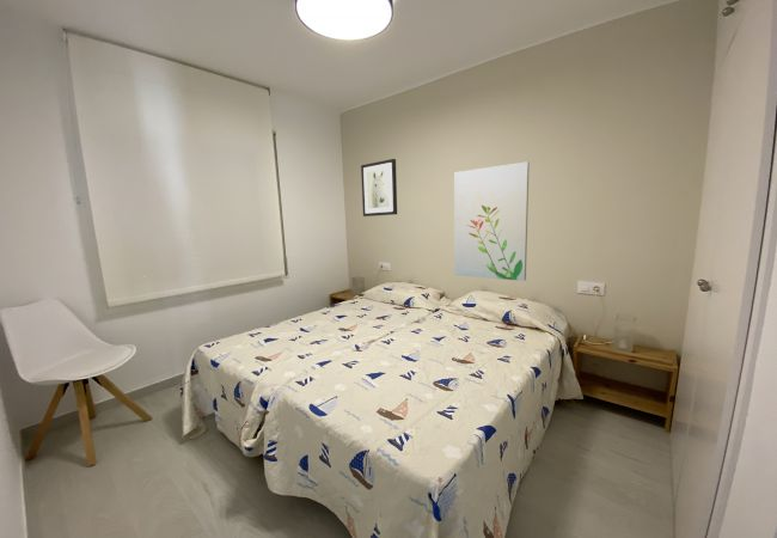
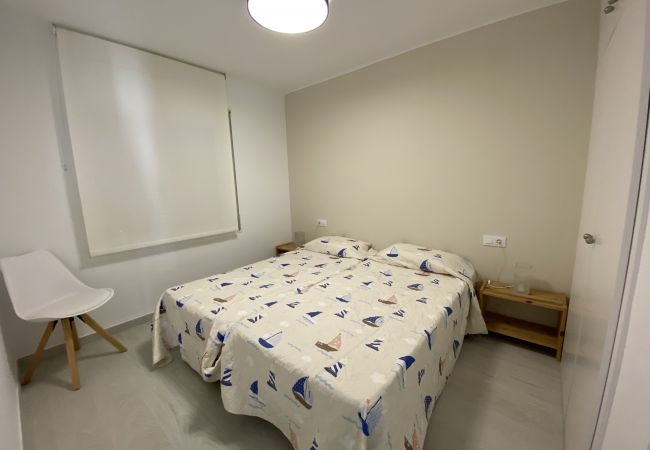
- wall art (378, 189)
- wall art (488, 224)
